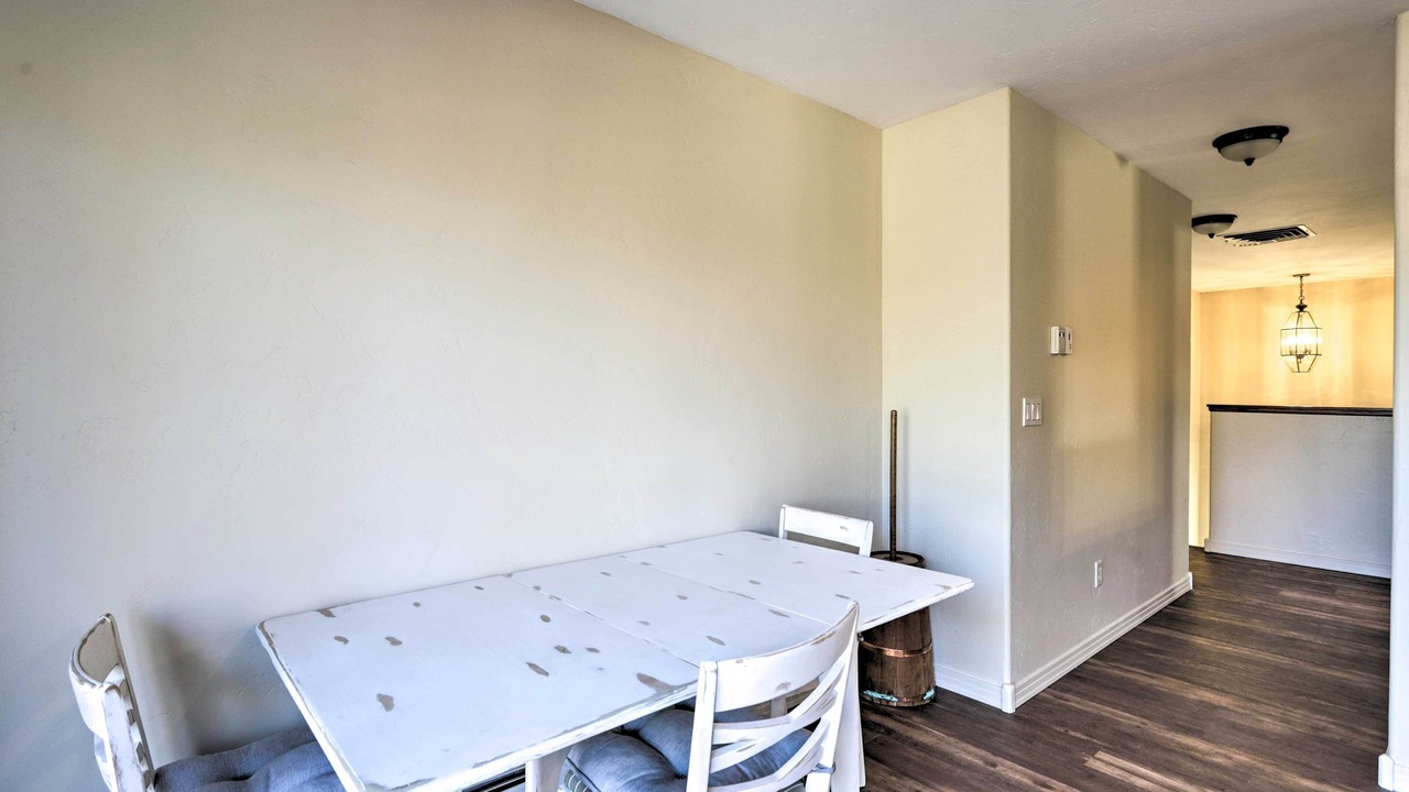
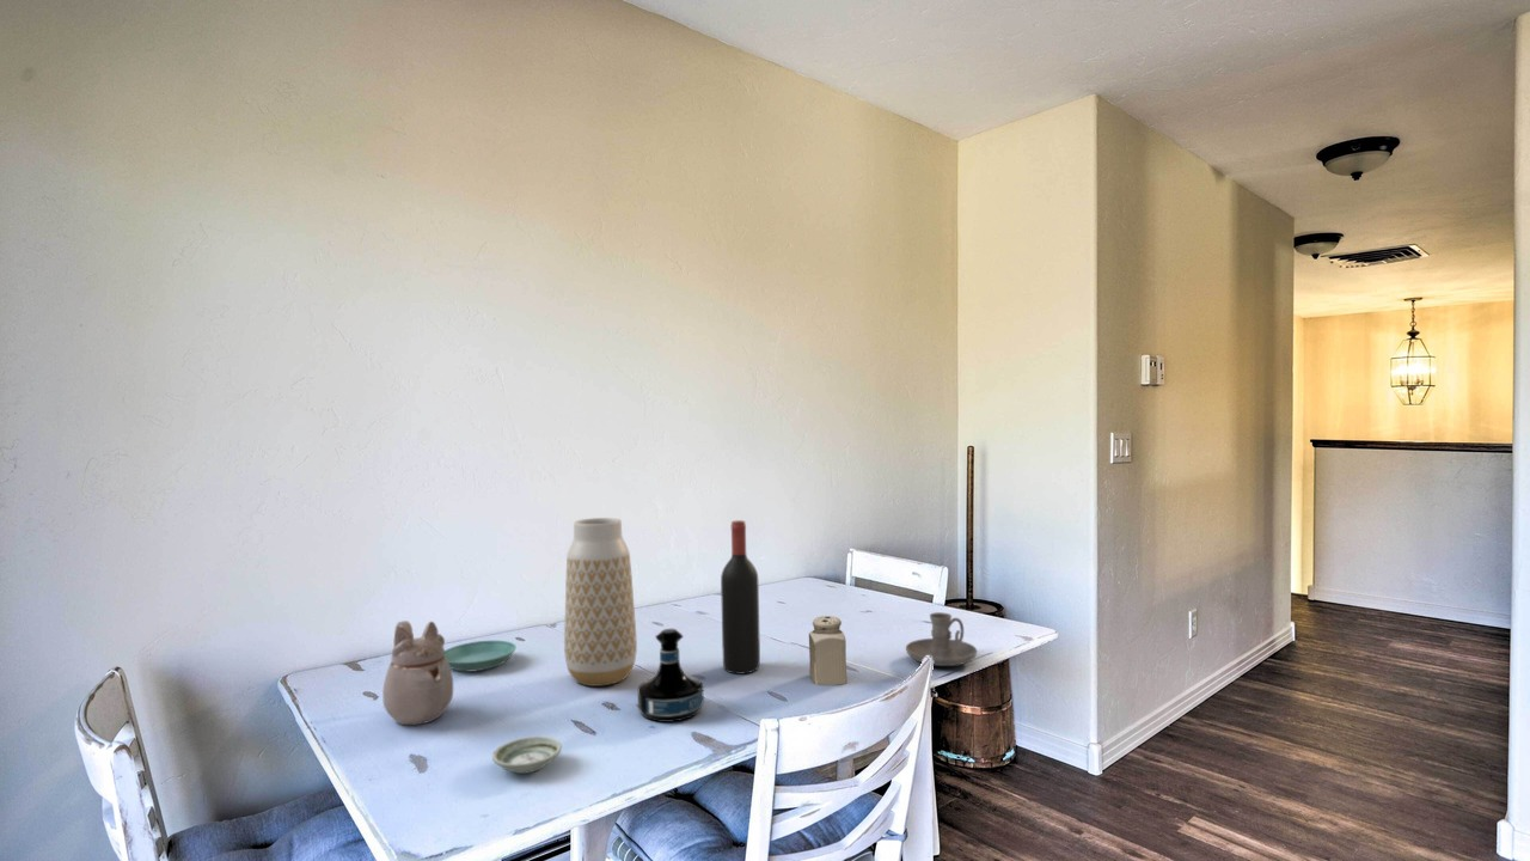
+ teapot (416, 670)
+ vase (599, 599)
+ tequila bottle (669, 670)
+ wine bottle (740, 594)
+ candle holder (944, 635)
+ salt shaker (826, 648)
+ saucer (527, 757)
+ saucer (478, 657)
